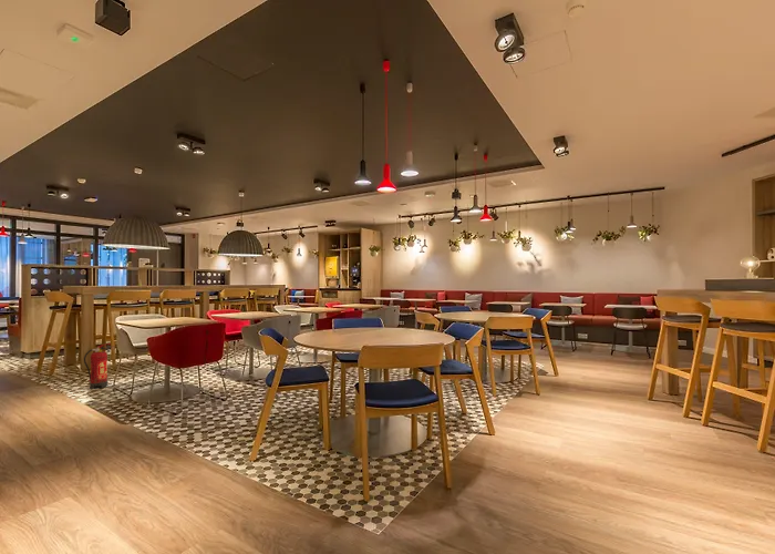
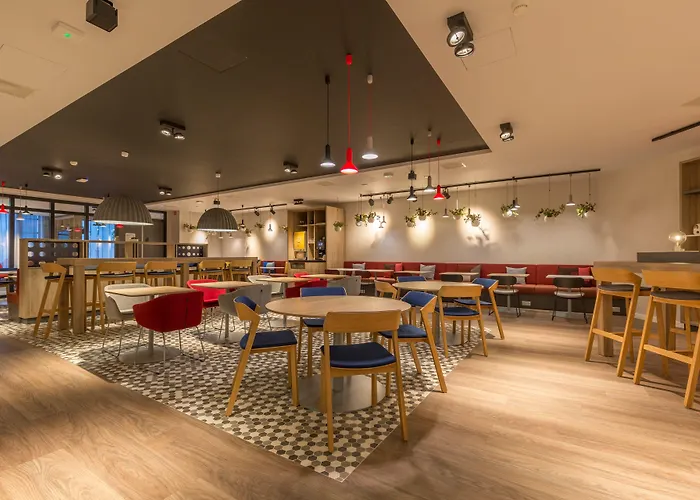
- fire extinguisher (97, 365)
